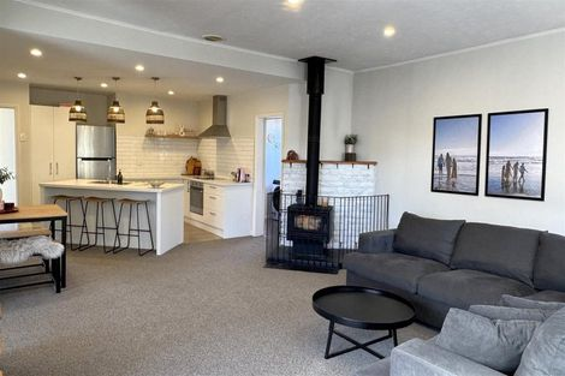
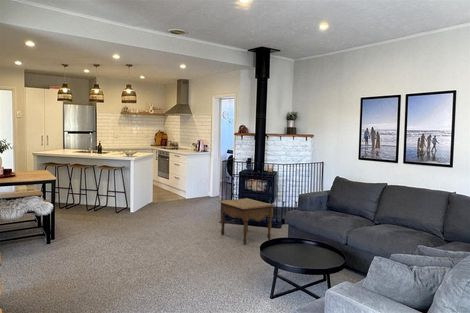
+ side table (245, 219)
